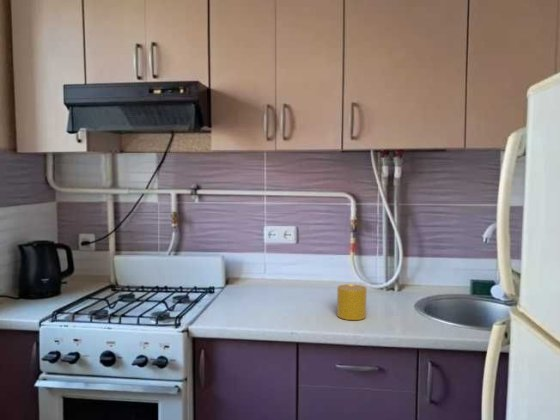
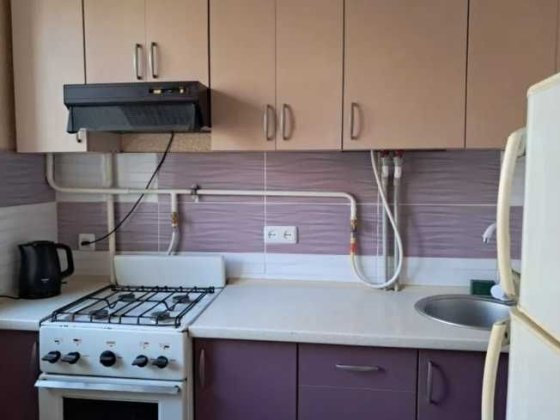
- cup (351, 301)
